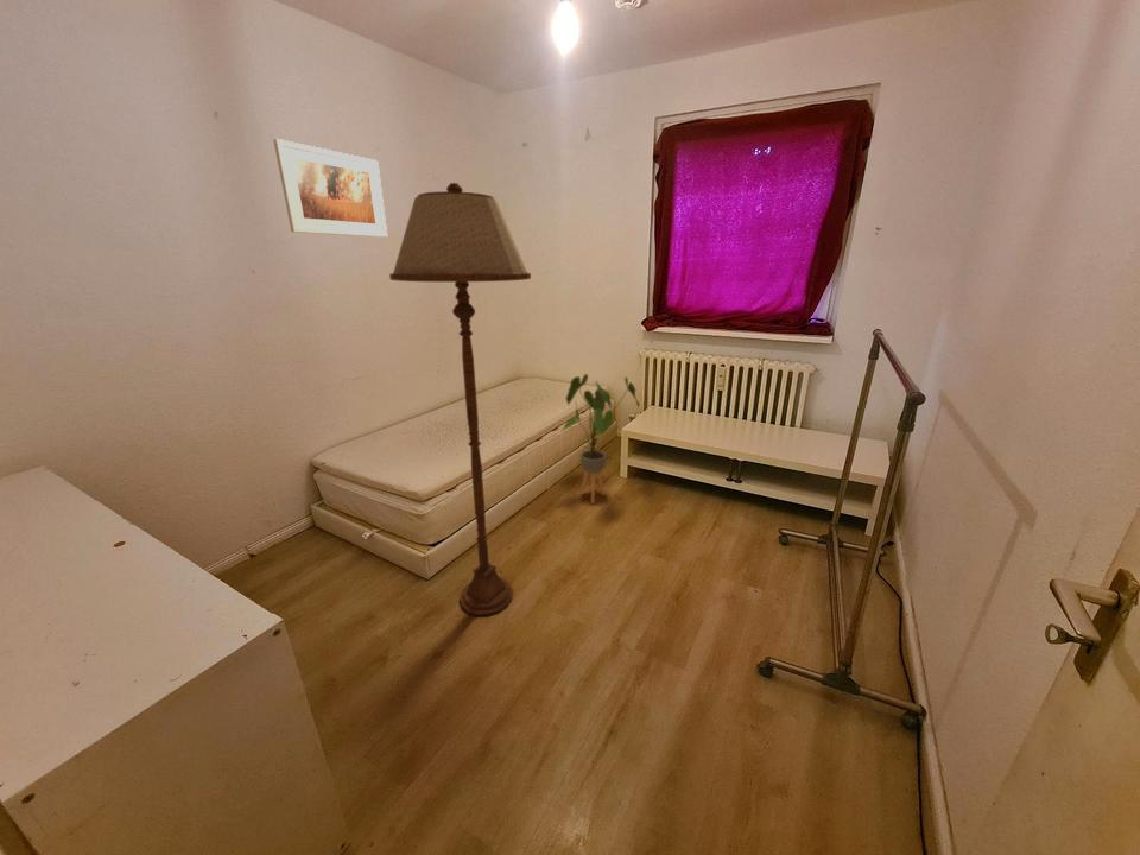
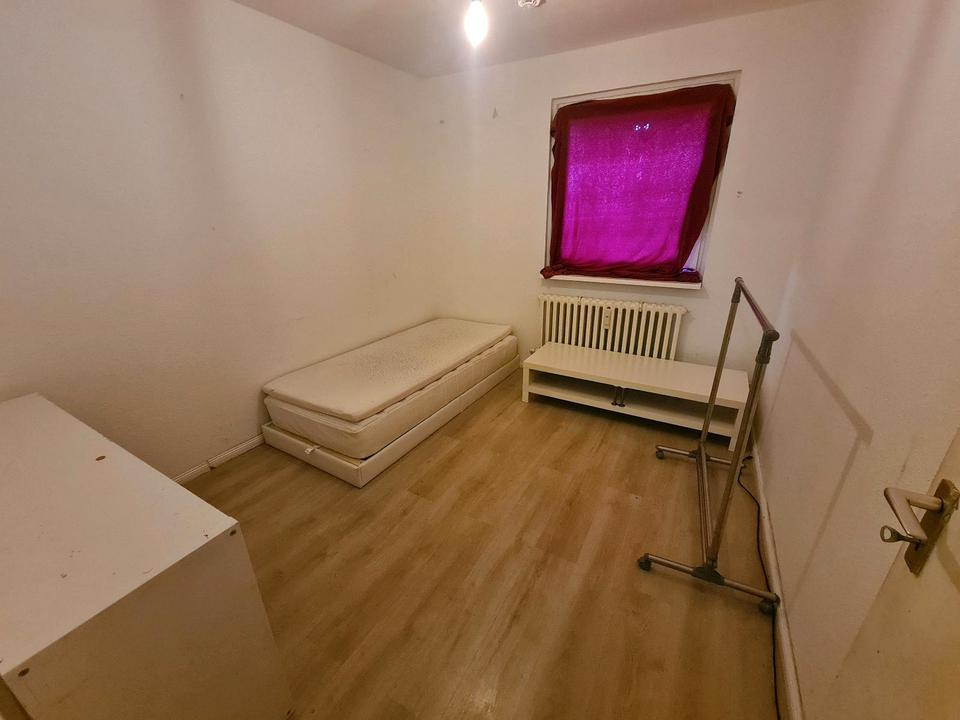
- house plant (593, 437)
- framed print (337, 194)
- floor lamp (474, 423)
